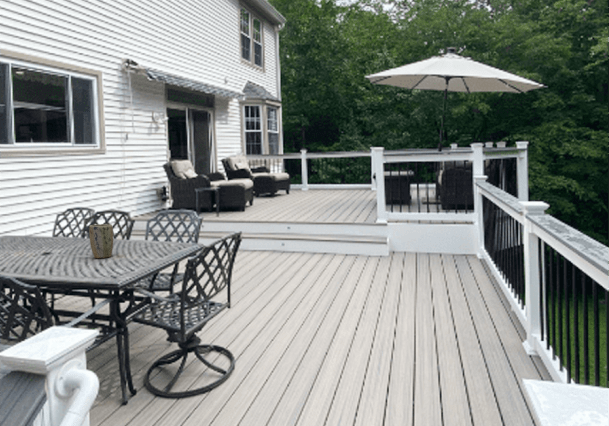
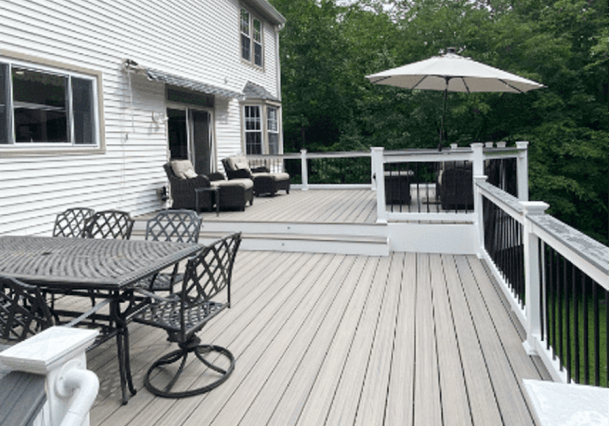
- plant pot (101, 241)
